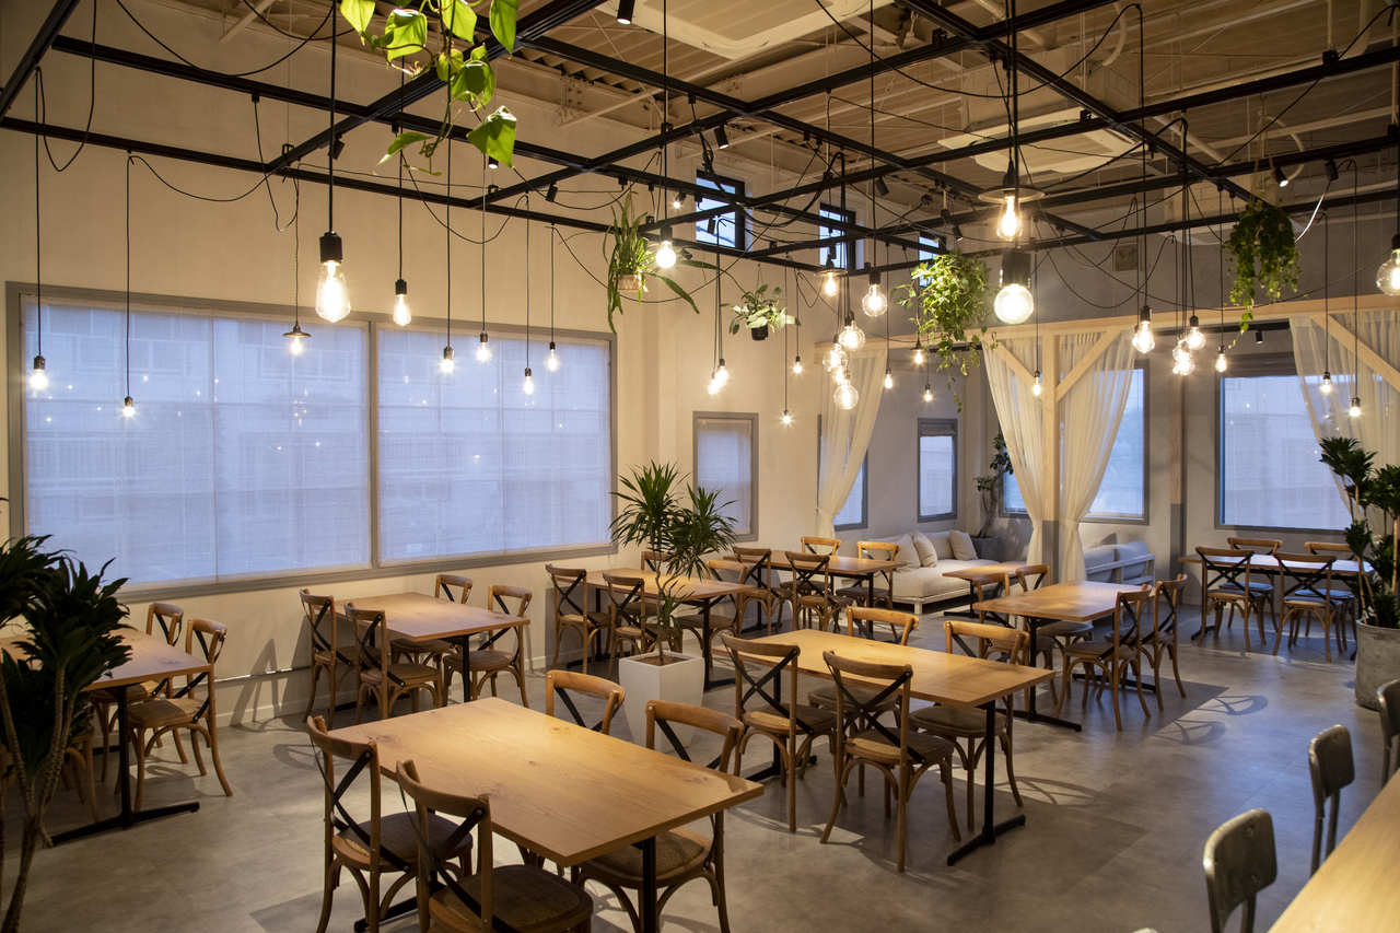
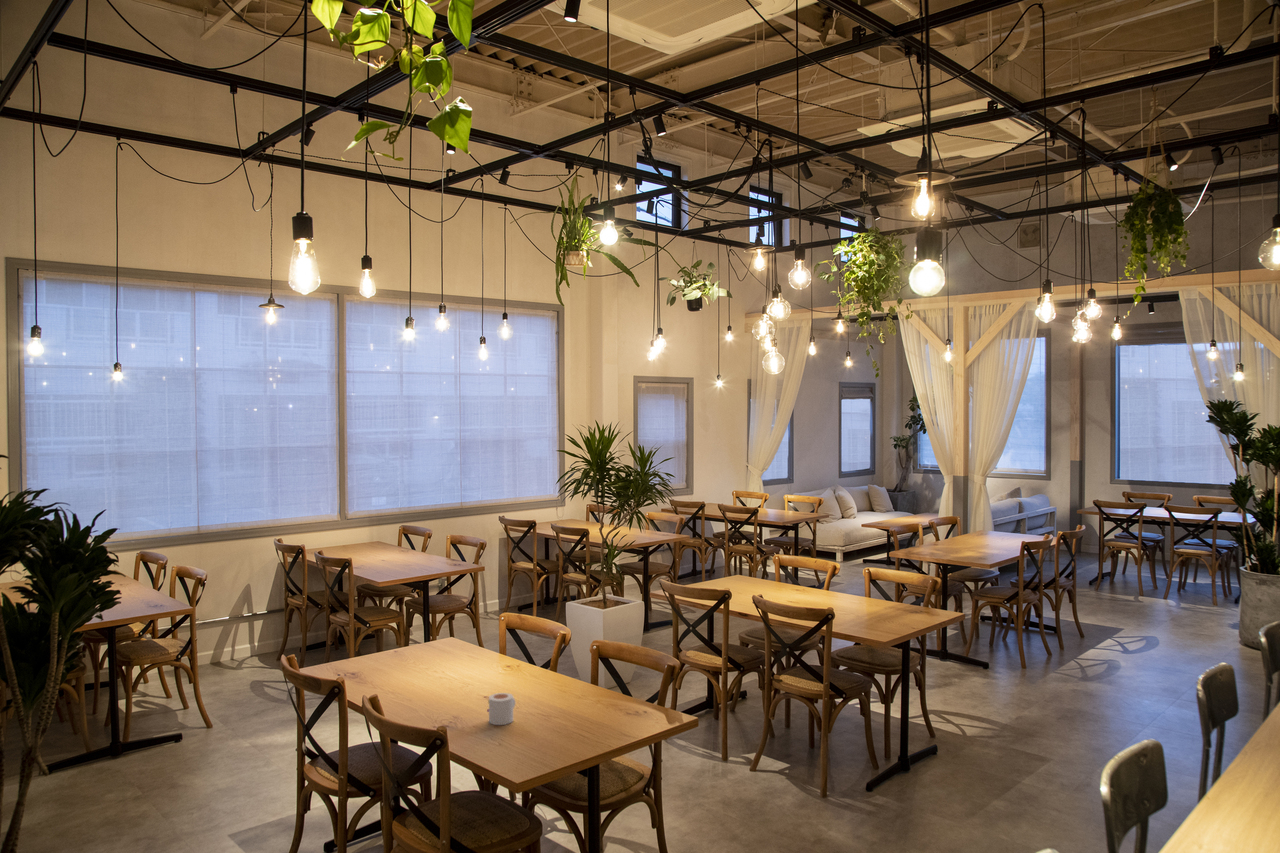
+ mug (503, 707)
